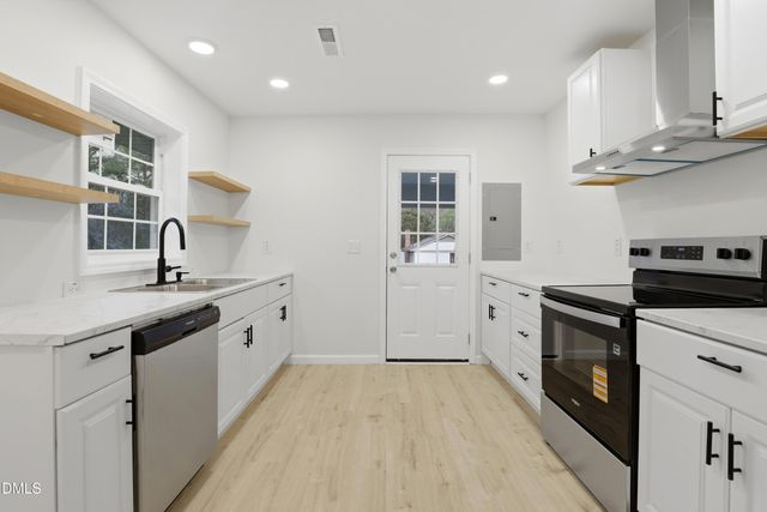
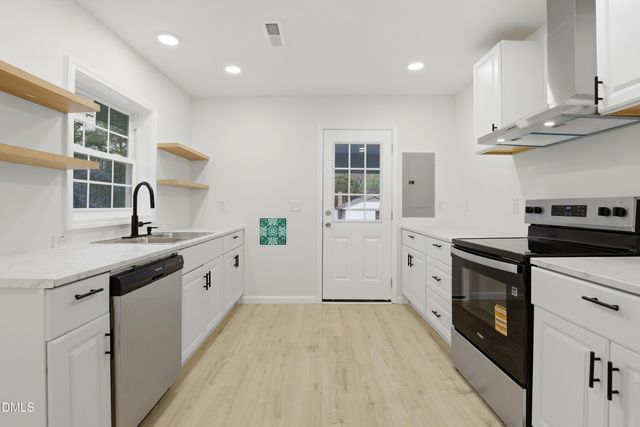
+ wall art (273, 231)
